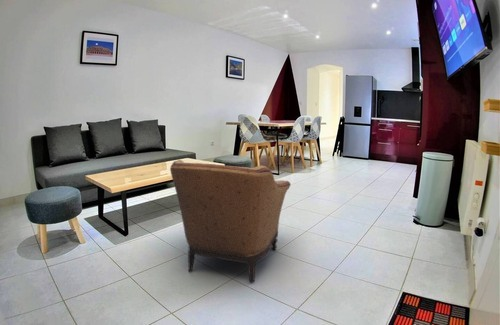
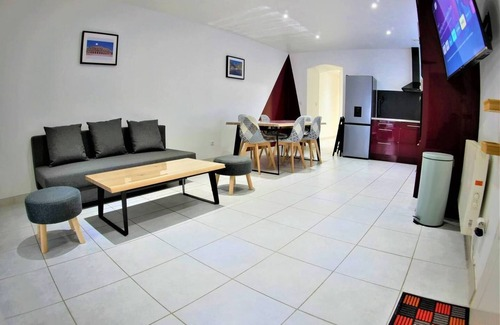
- armchair (228, 213)
